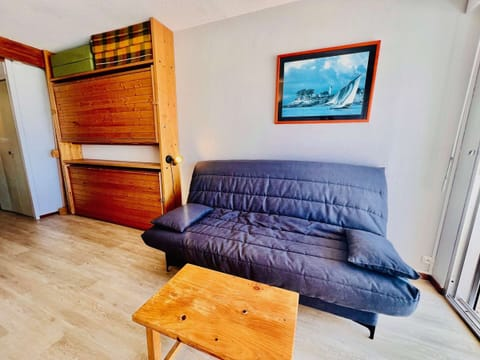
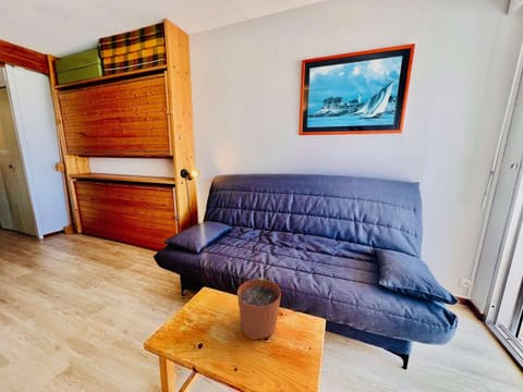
+ plant pot (258, 301)
